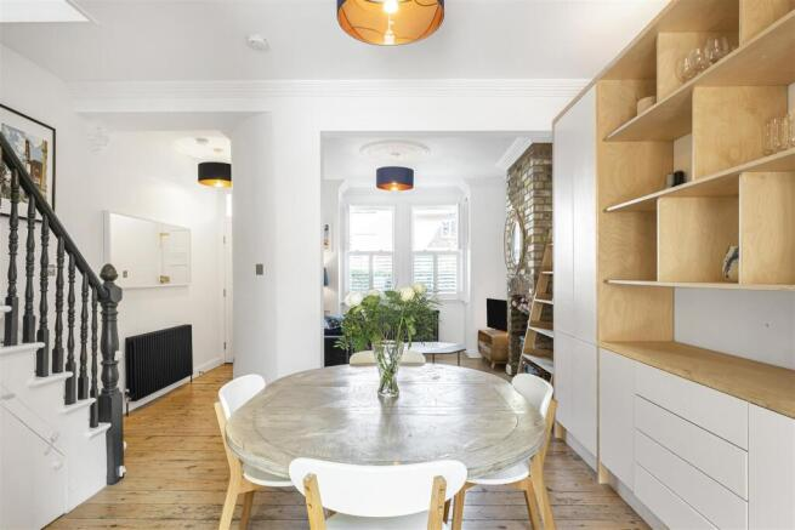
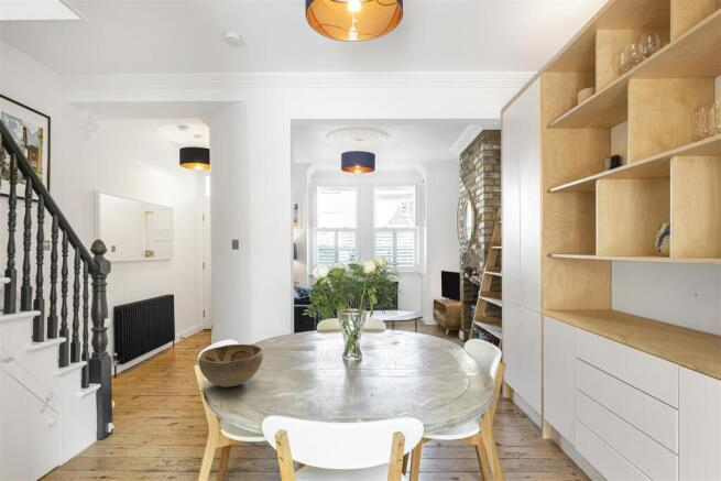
+ decorative bowl (231, 367)
